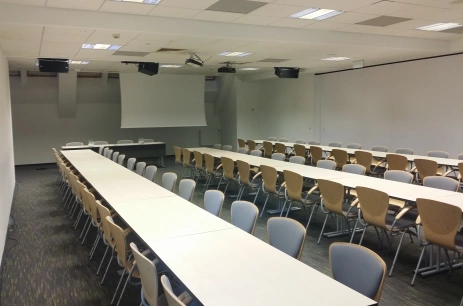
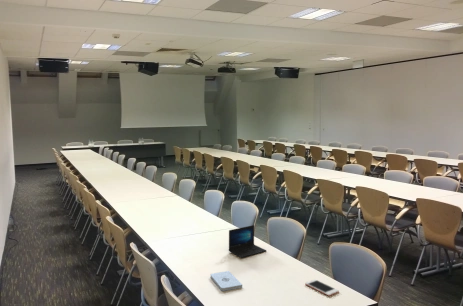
+ notepad (225, 280)
+ laptop (247, 240)
+ cell phone (321, 287)
